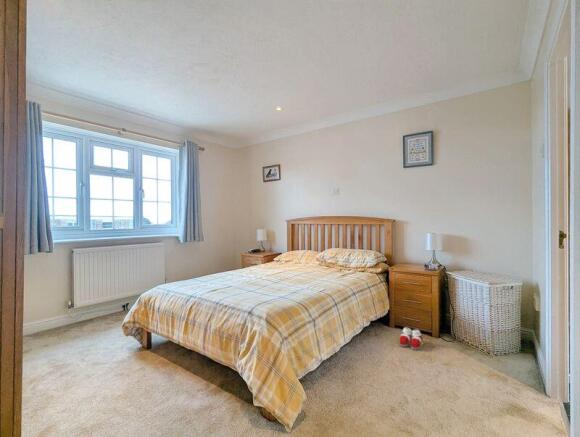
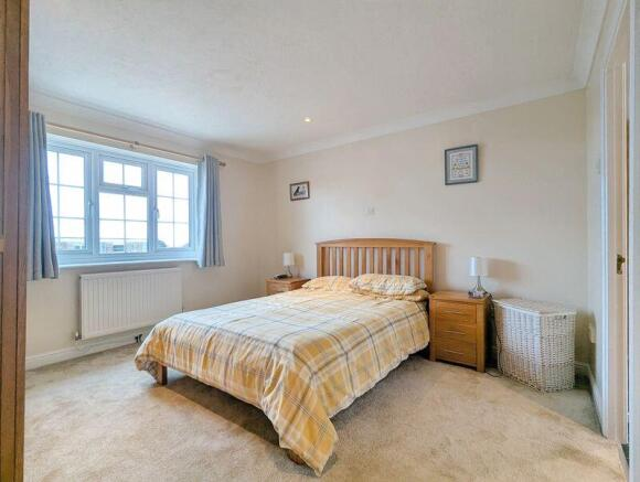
- slippers (410, 337)
